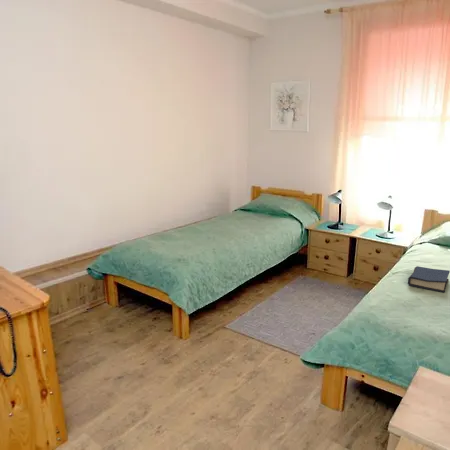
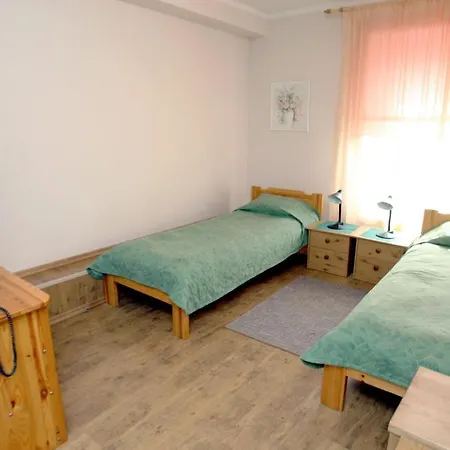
- hardback book (429, 277)
